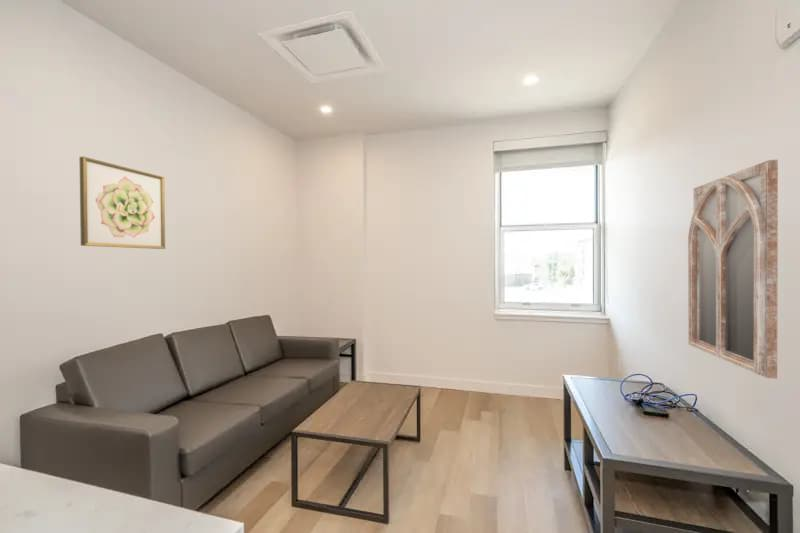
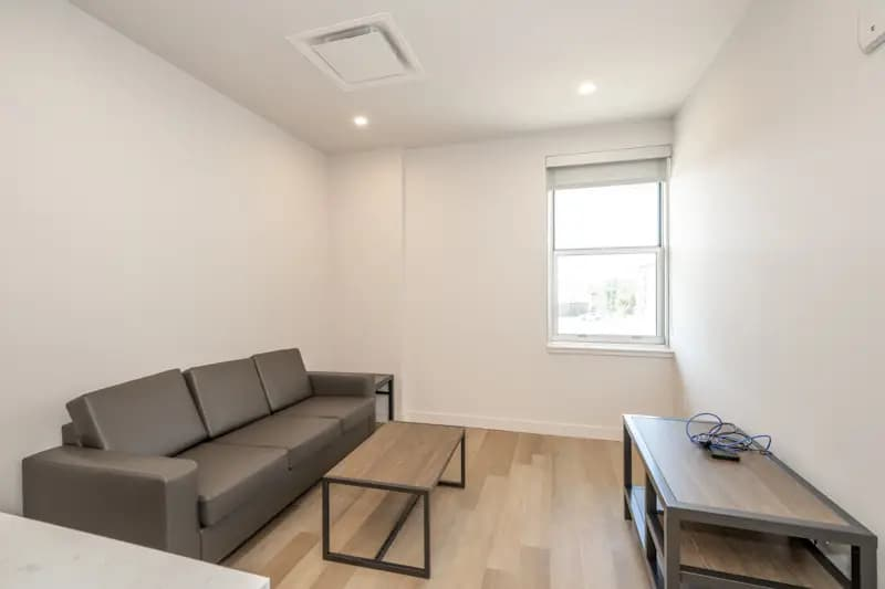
- home mirror (724, 268)
- wall art (126, 207)
